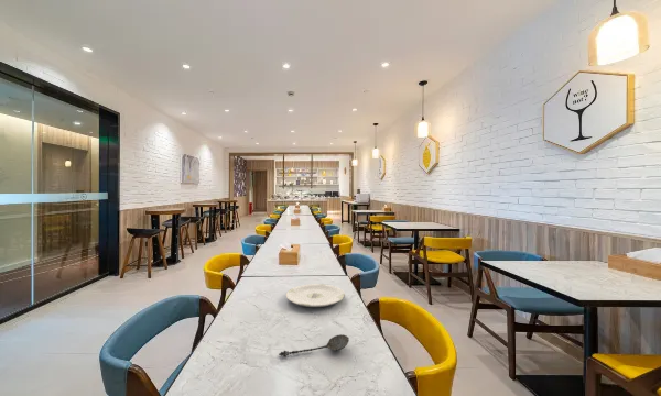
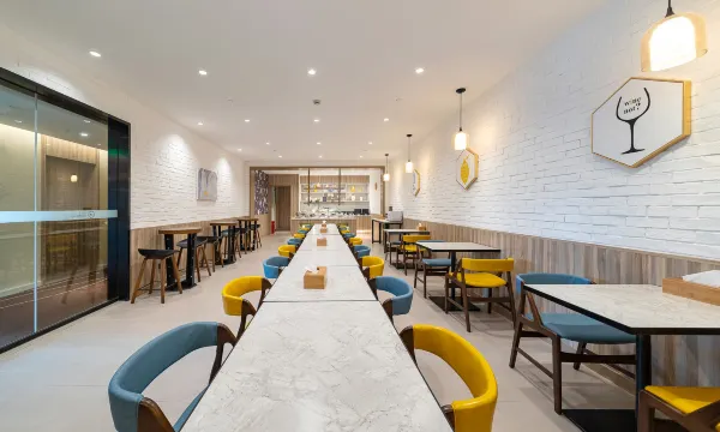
- spoon (316, 348)
- plate (315, 295)
